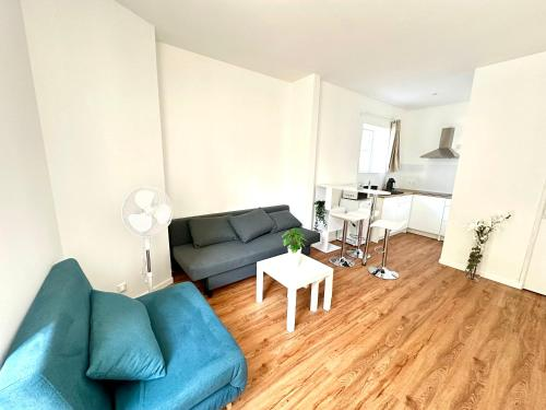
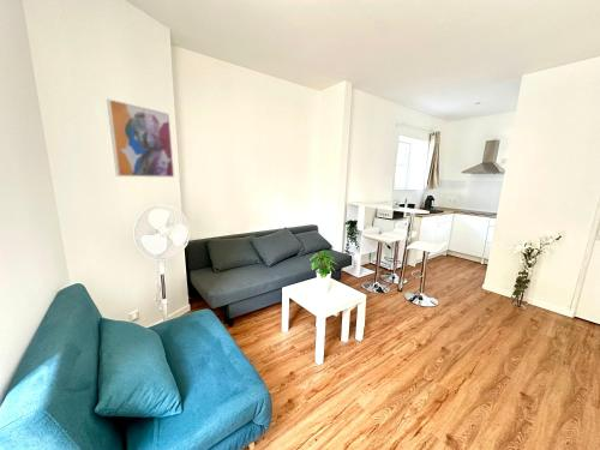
+ wall art (144, 143)
